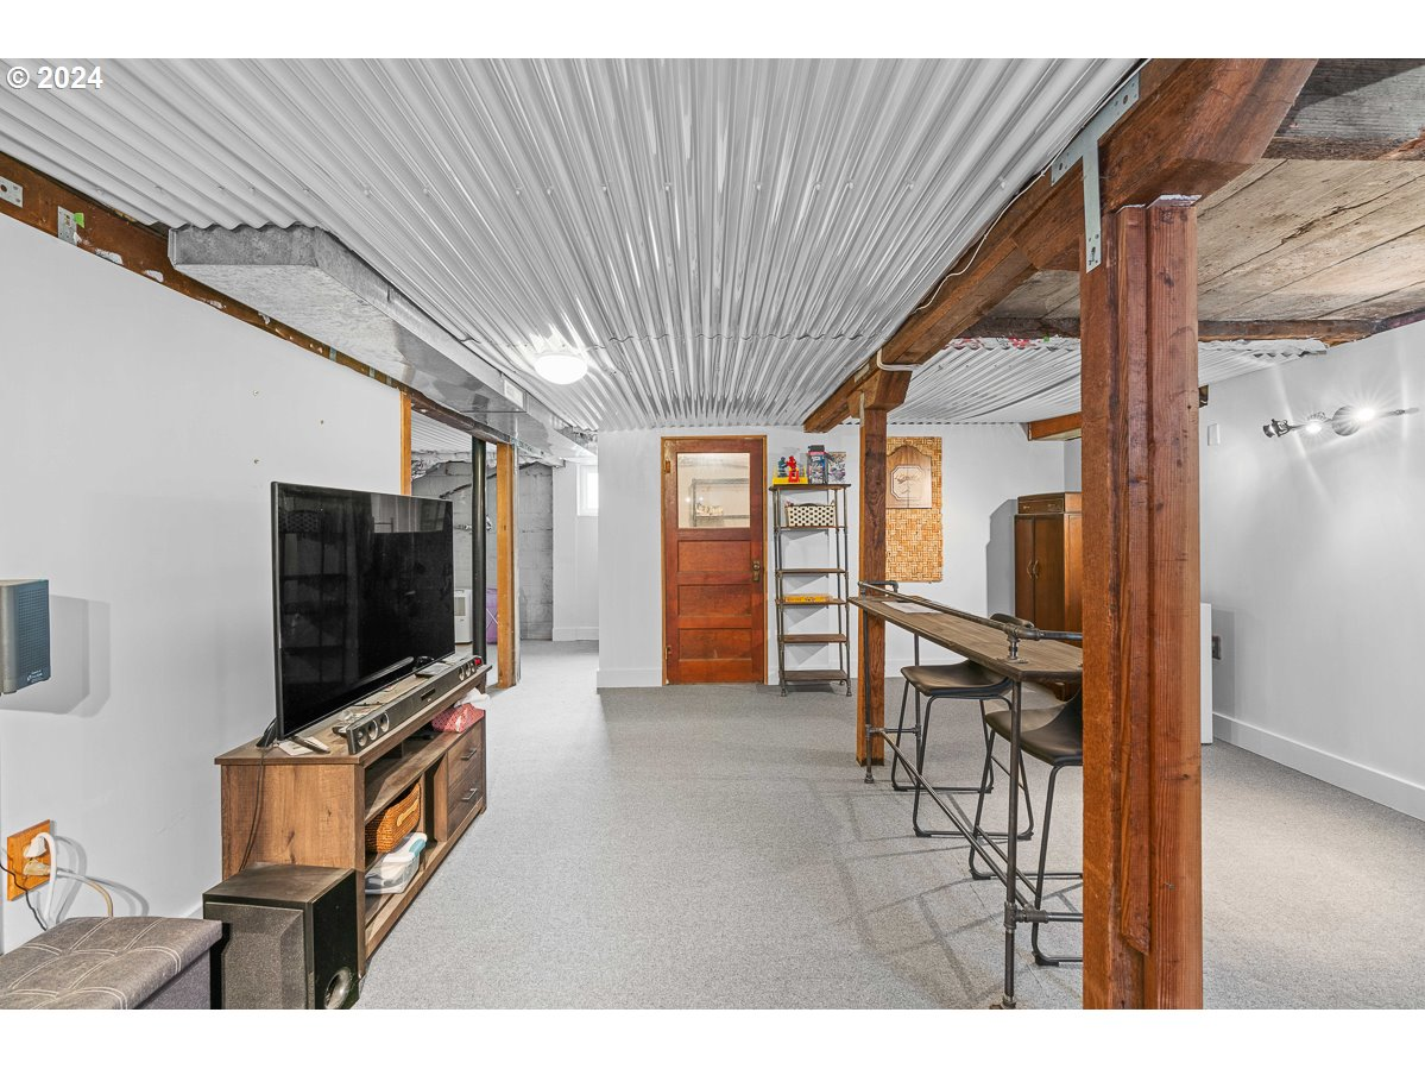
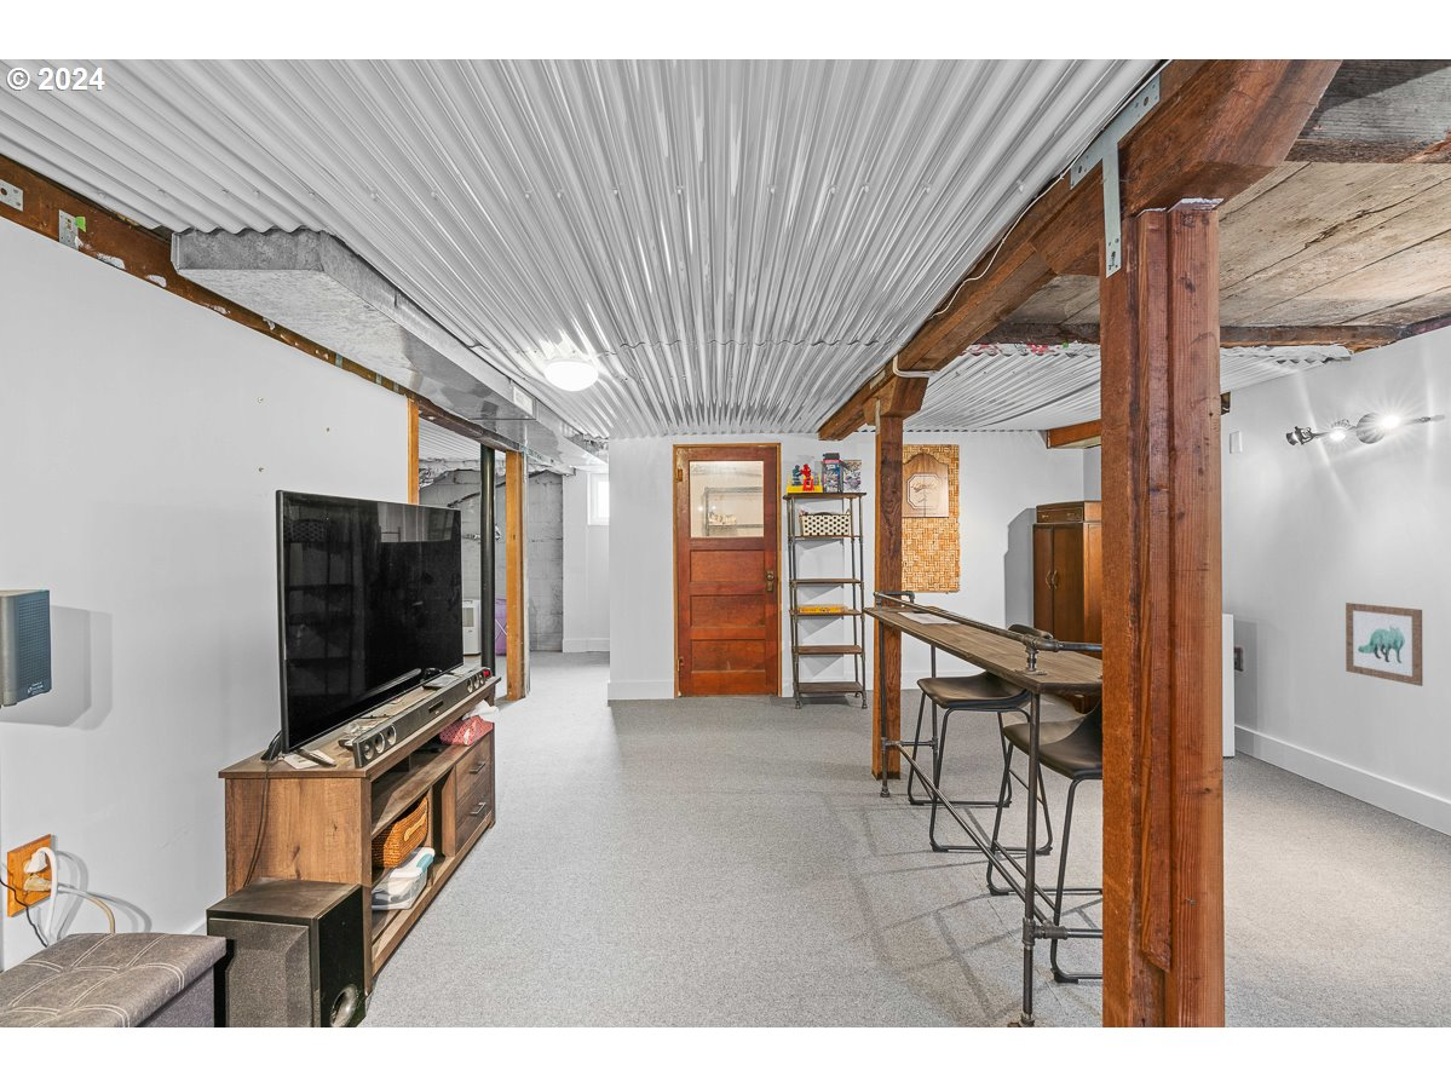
+ wall art (1382, 641)
